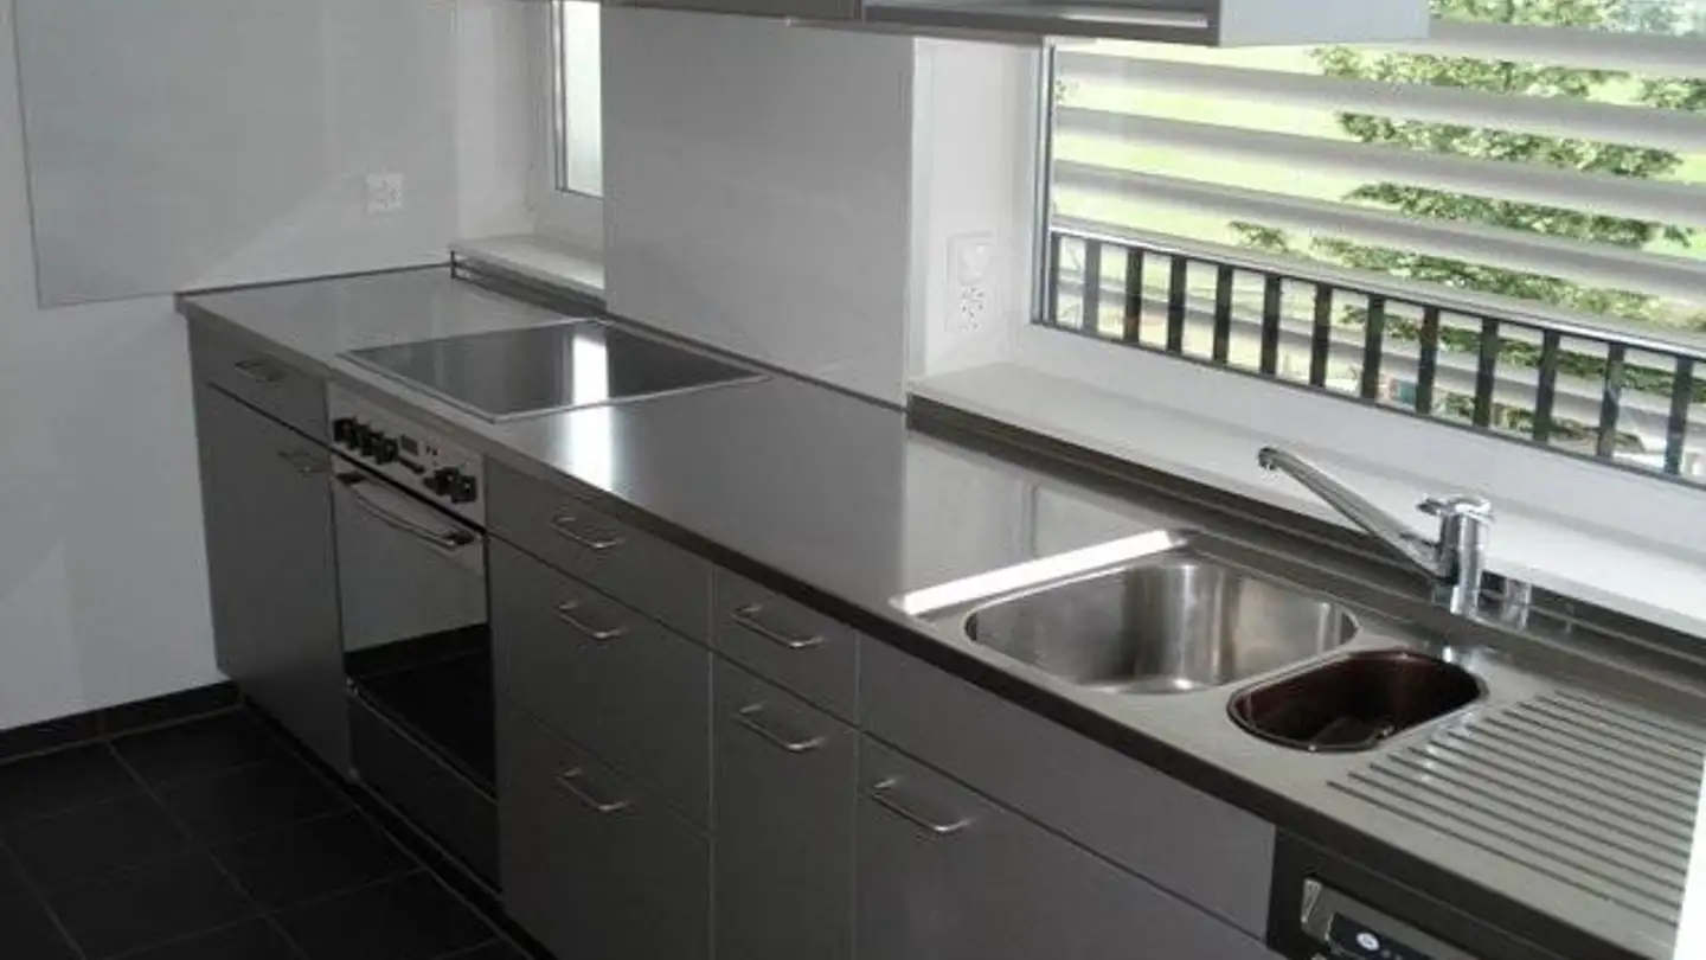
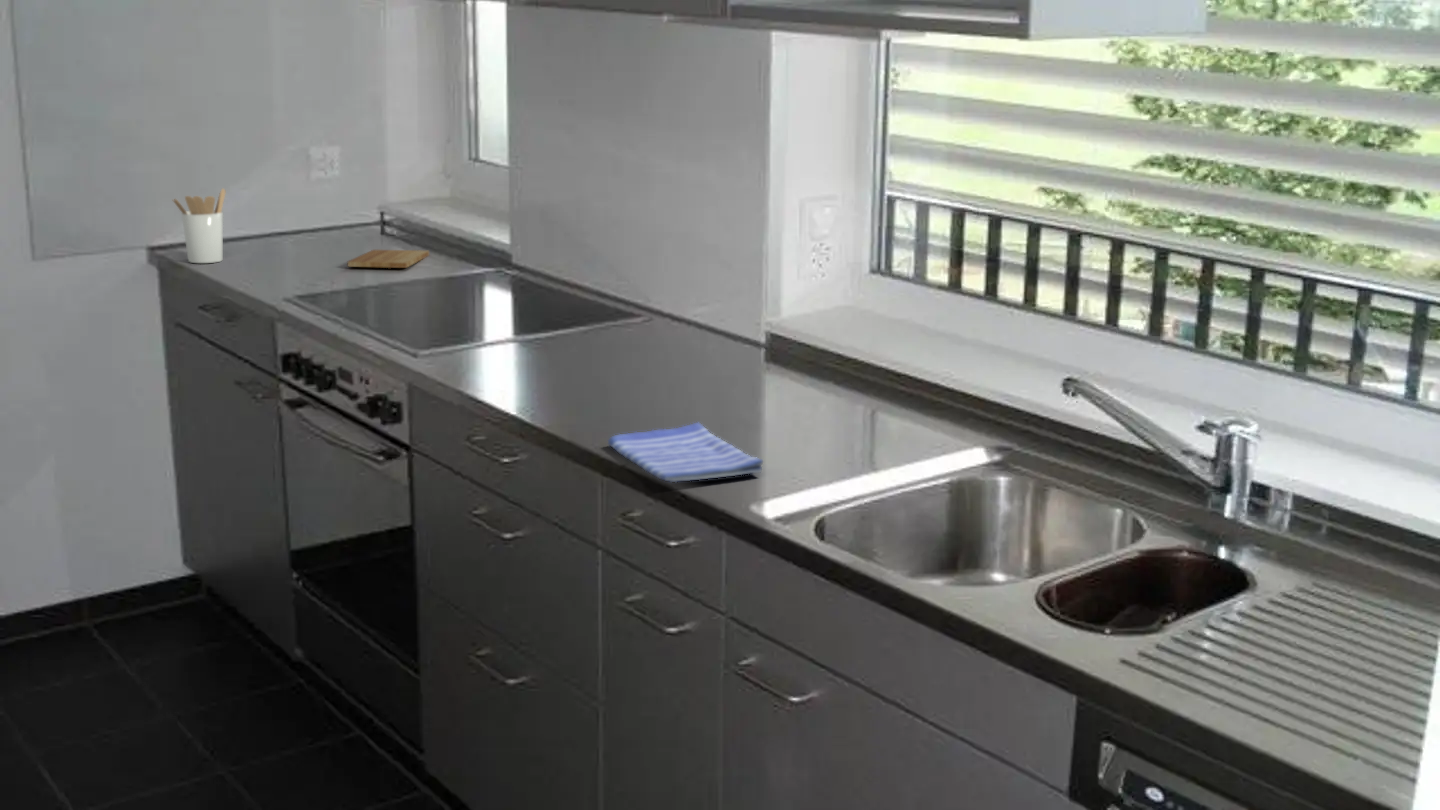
+ dish towel (683, 451)
+ cutting board (389, 258)
+ utensil holder (202, 226)
